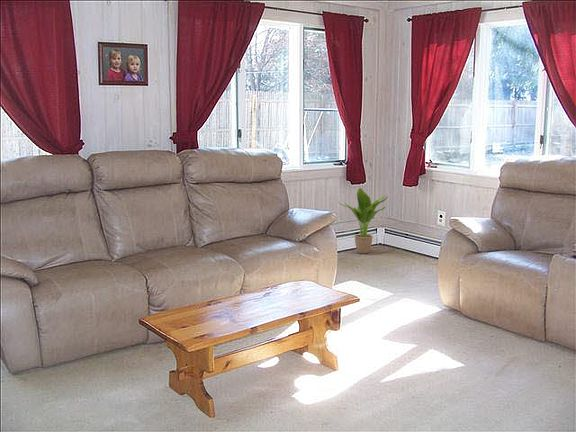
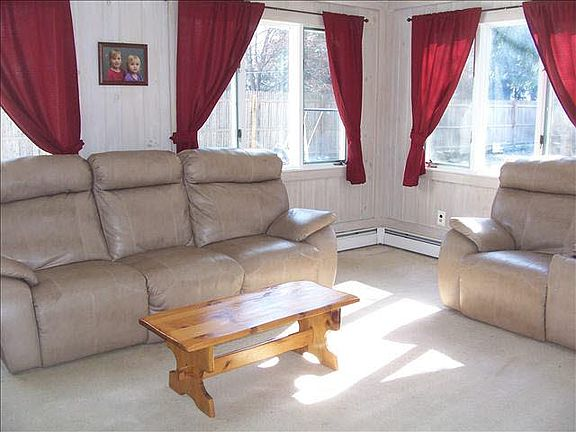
- potted plant (369, 219)
